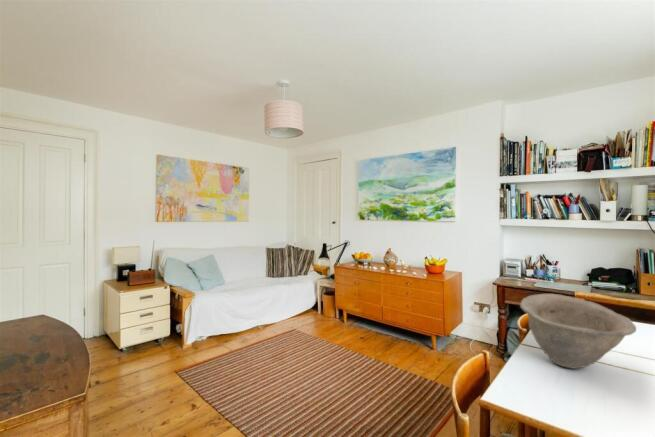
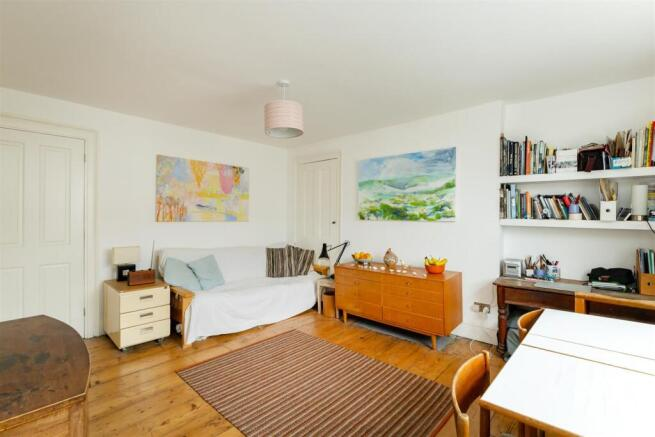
- bowl (573, 335)
